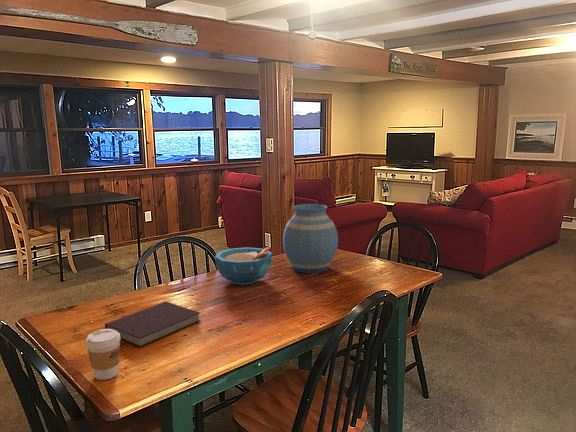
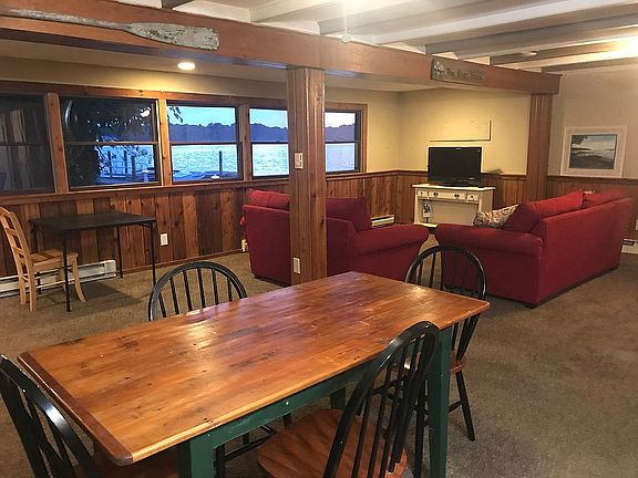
- vase (310, 237)
- notebook (154, 322)
- coffee cup (104, 354)
- bowl (243, 264)
